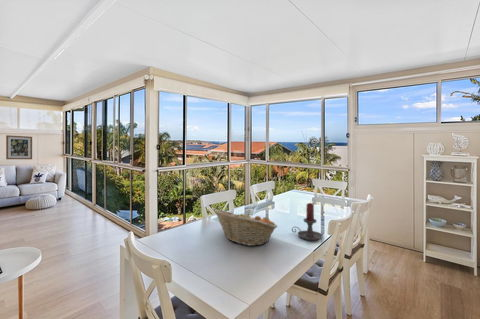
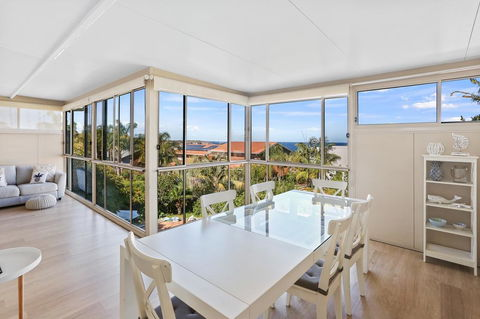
- candle holder (306, 219)
- wall art (19, 147)
- fruit basket (244, 223)
